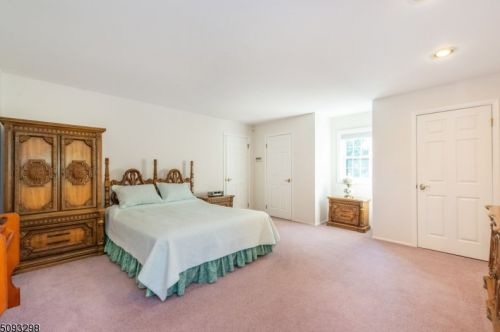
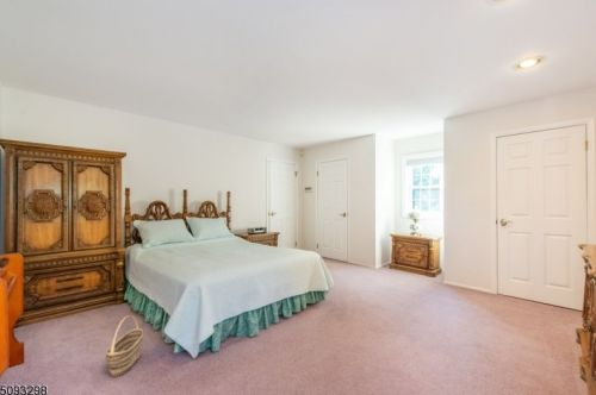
+ basket (125, 340)
